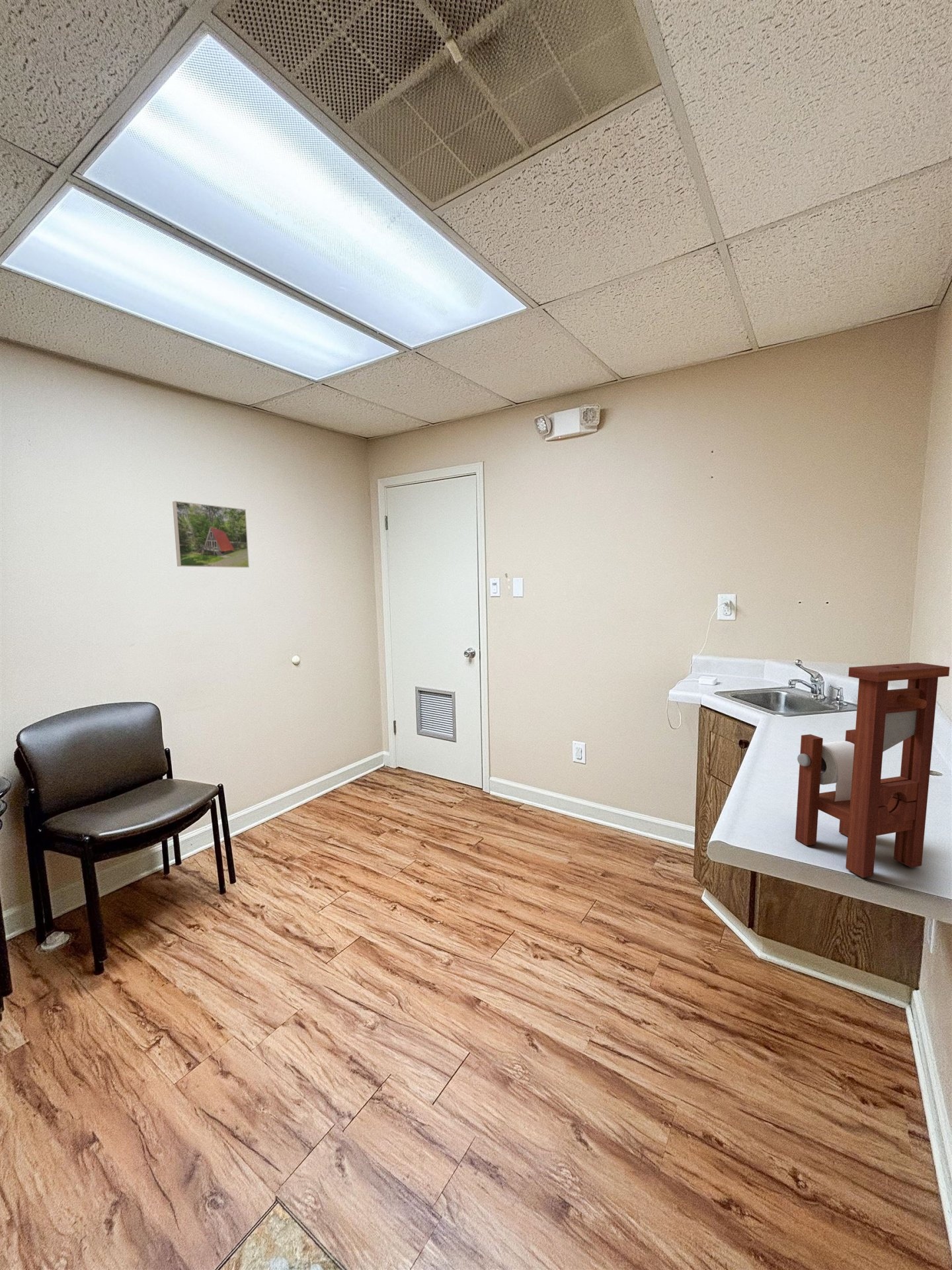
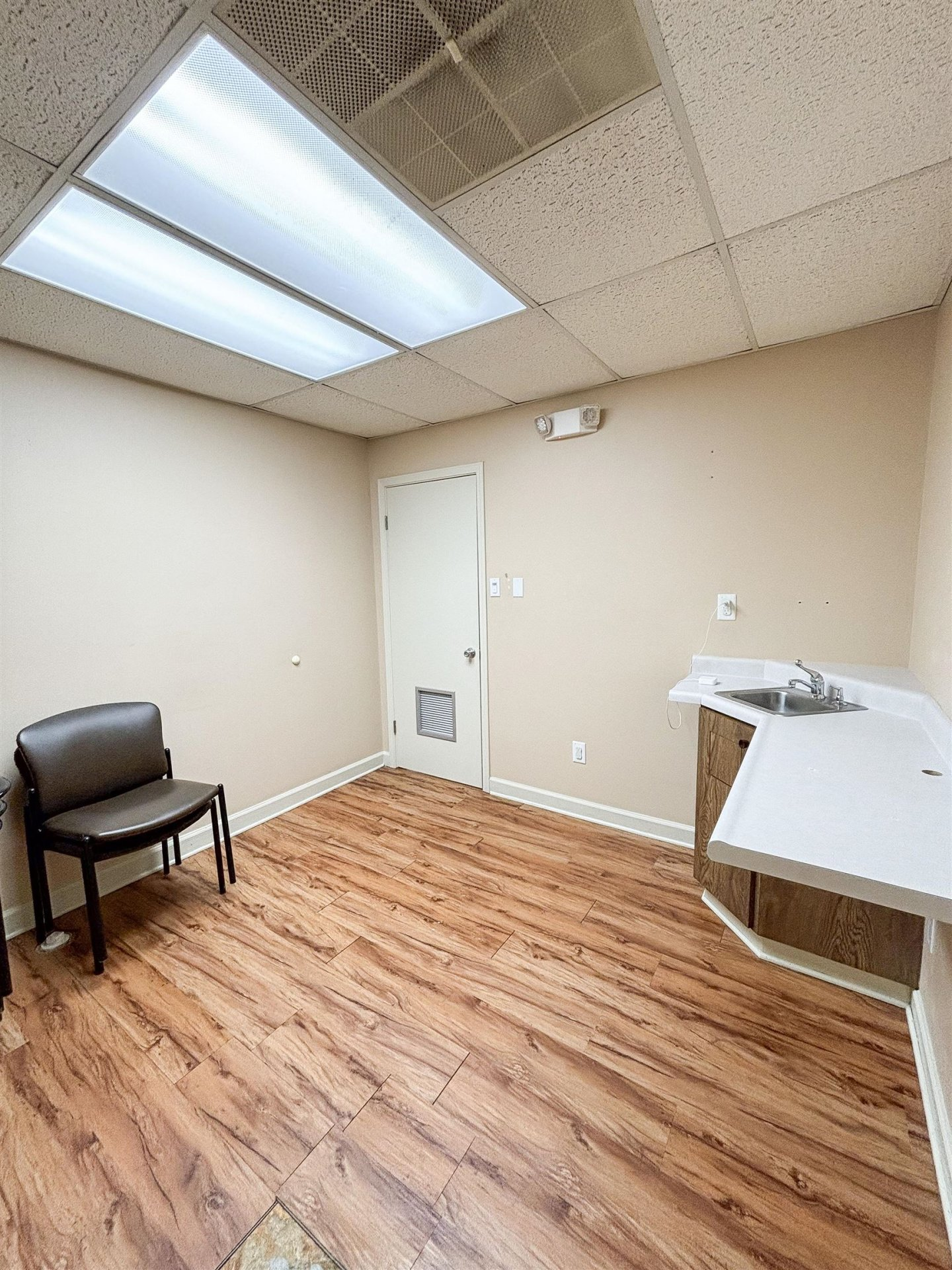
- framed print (213, 536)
- paper towel holder (862, 759)
